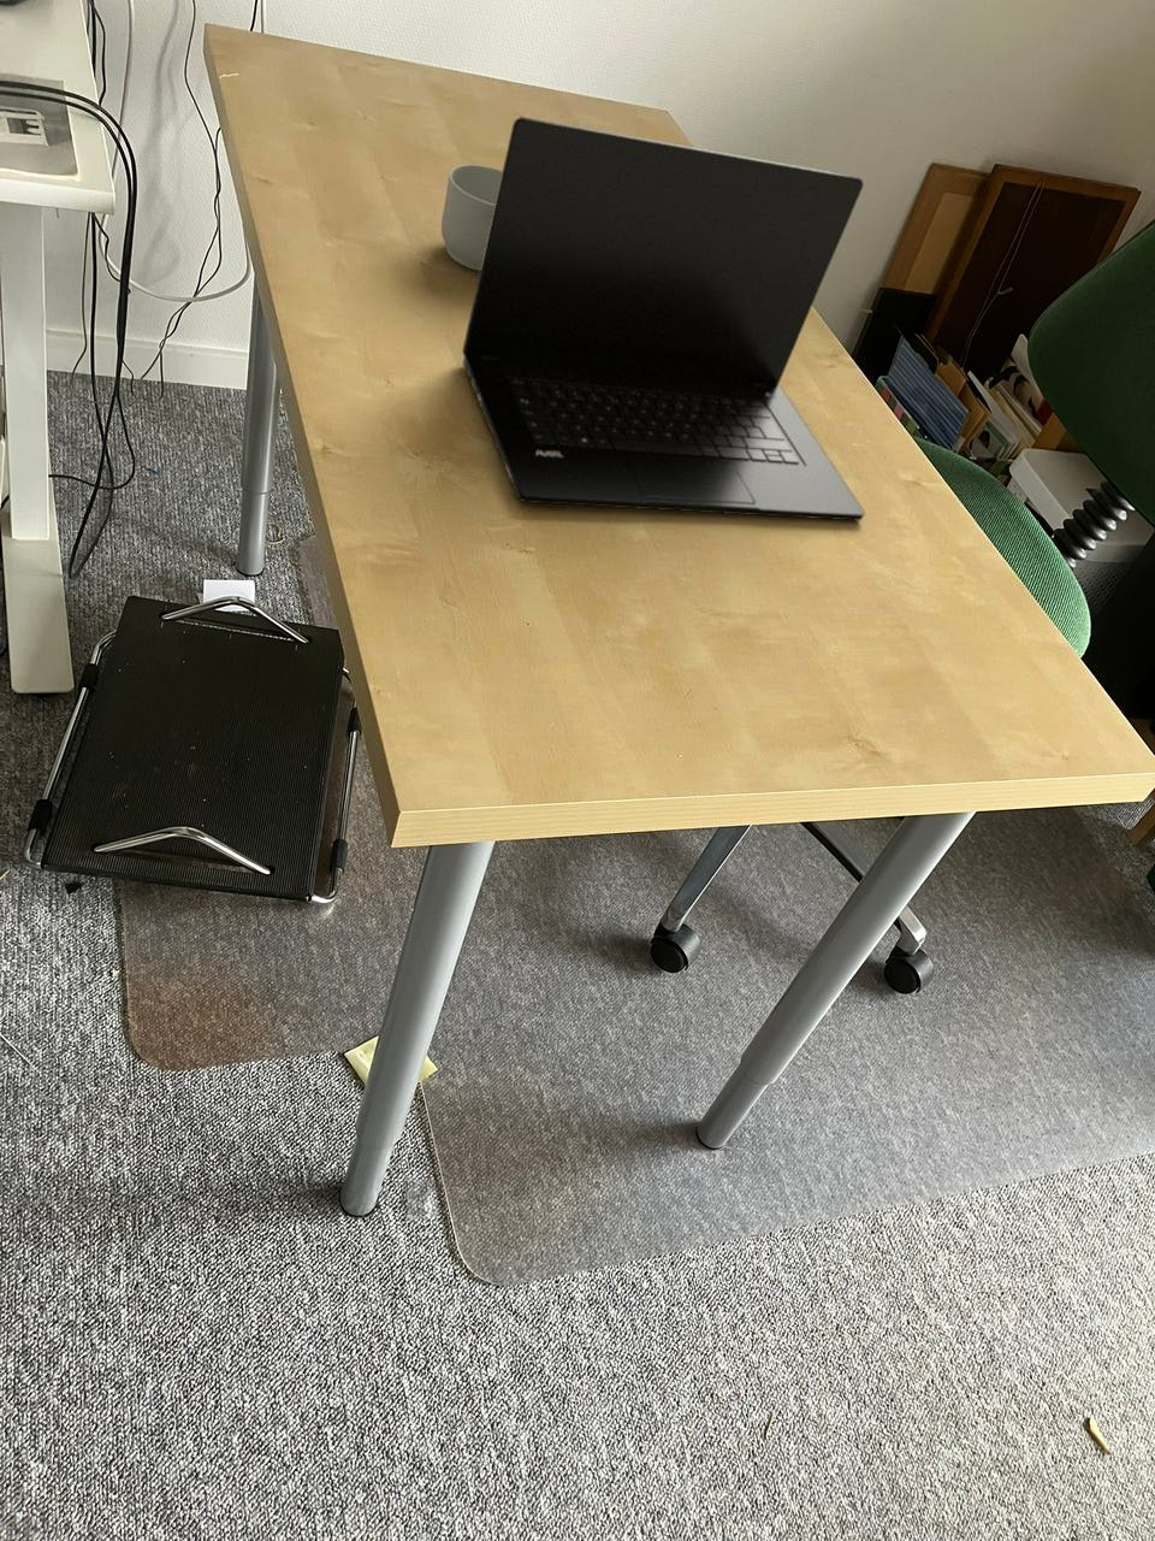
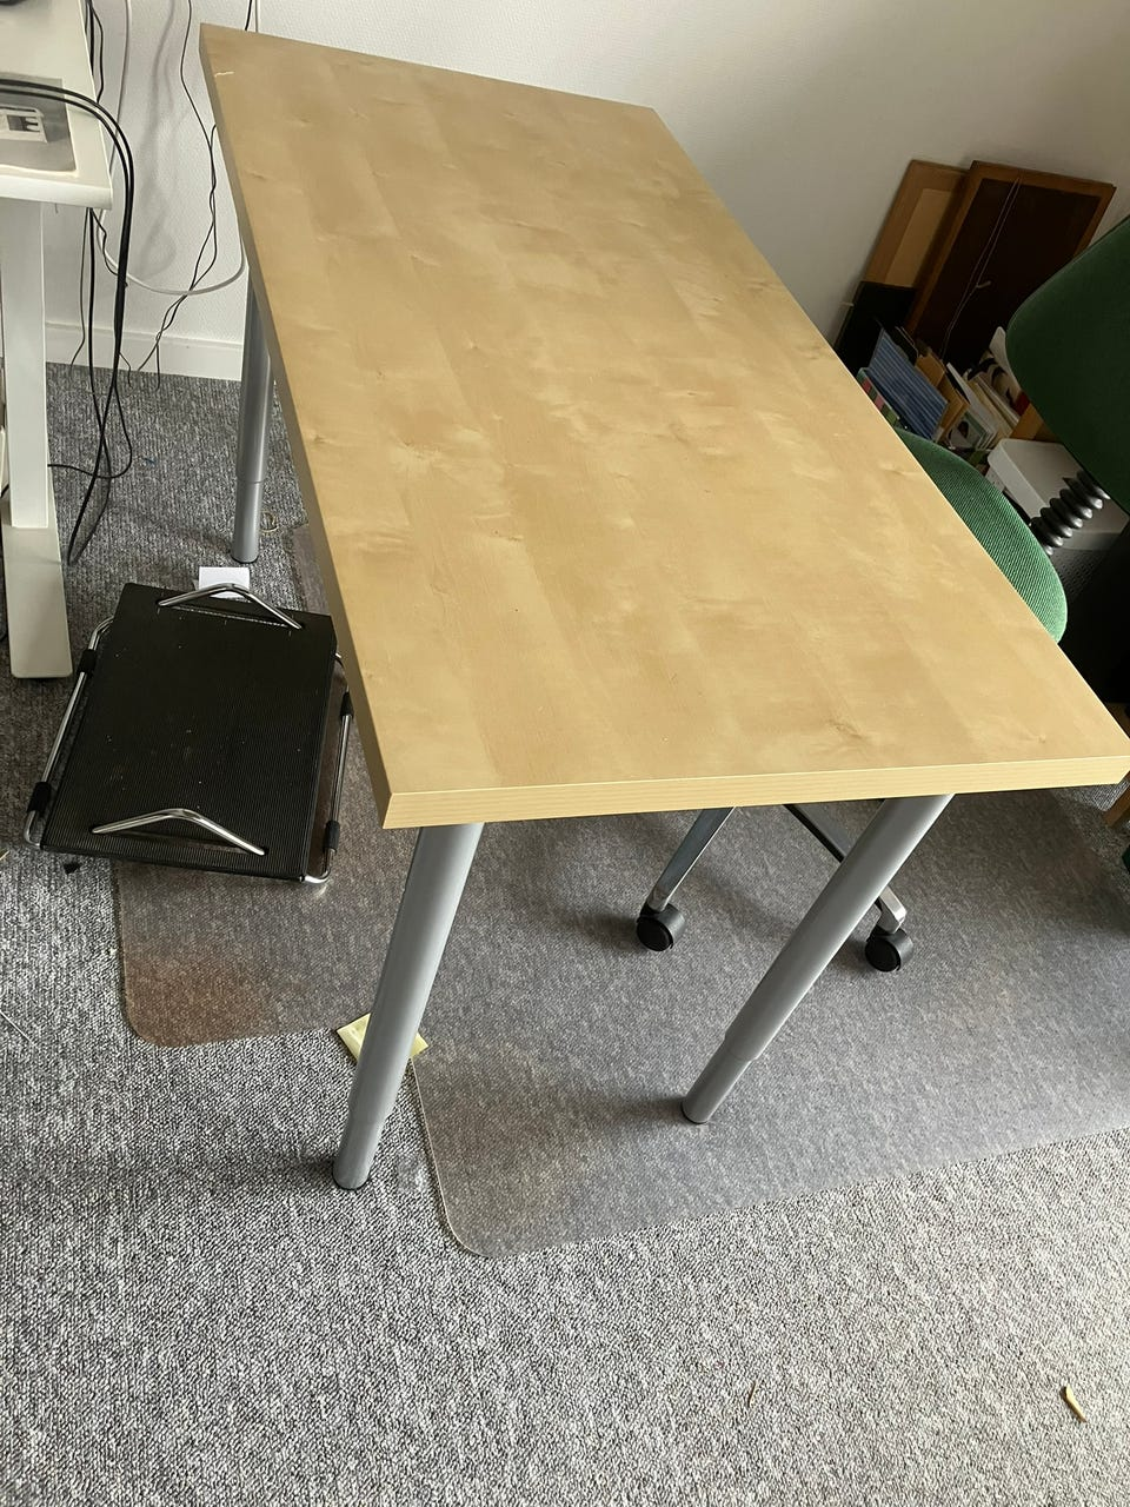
- mug (489, 228)
- laptop (699, 334)
